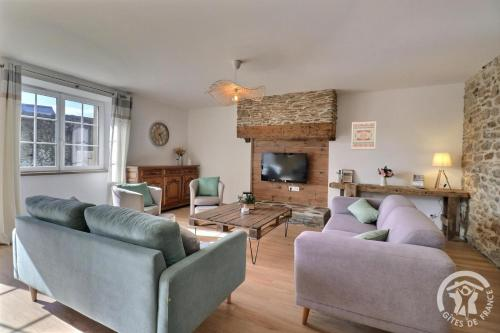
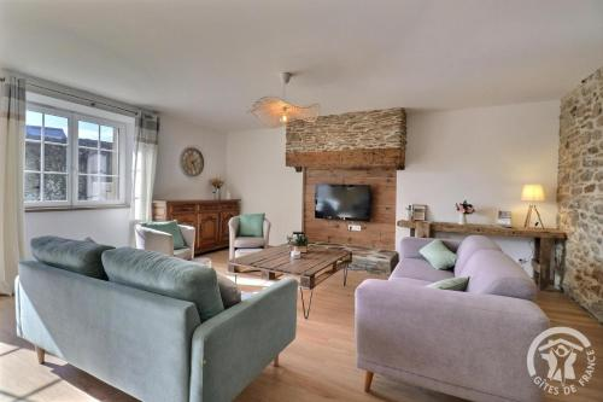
- wall art (363, 135)
